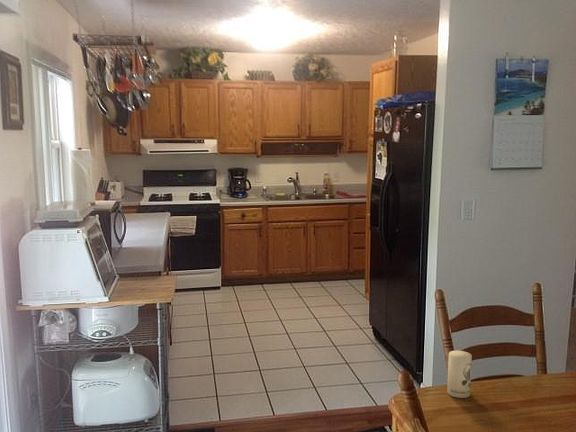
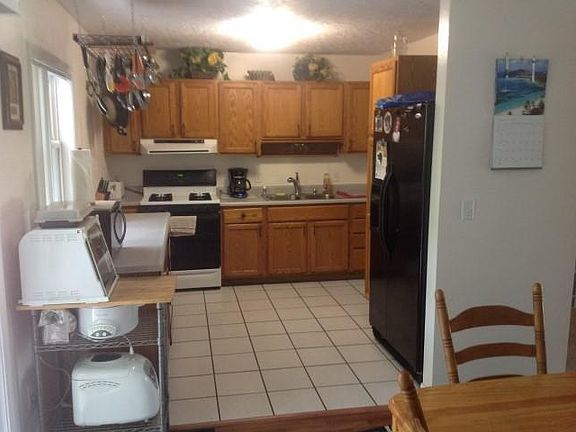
- candle (459, 373)
